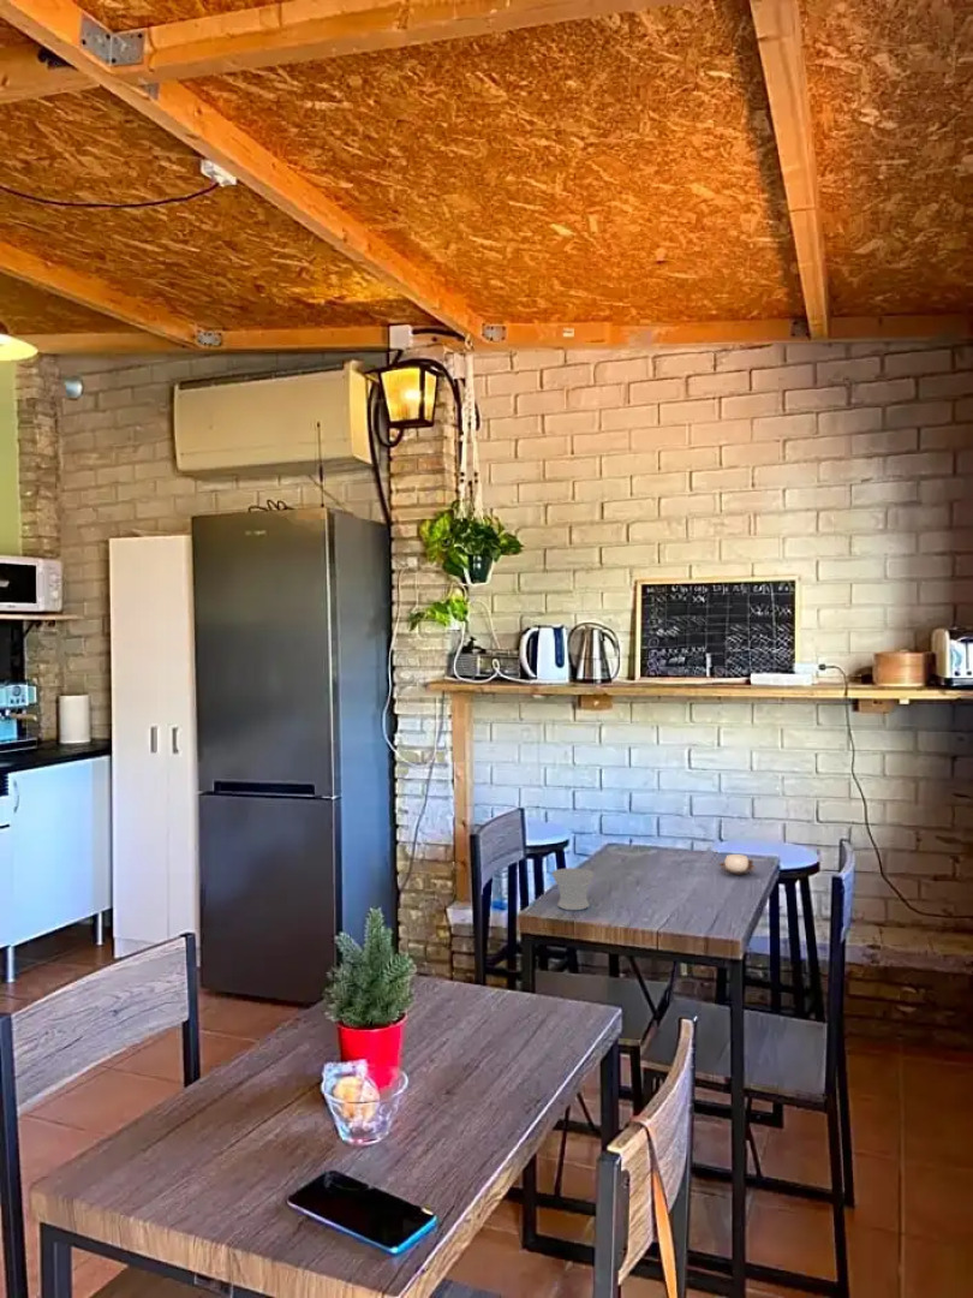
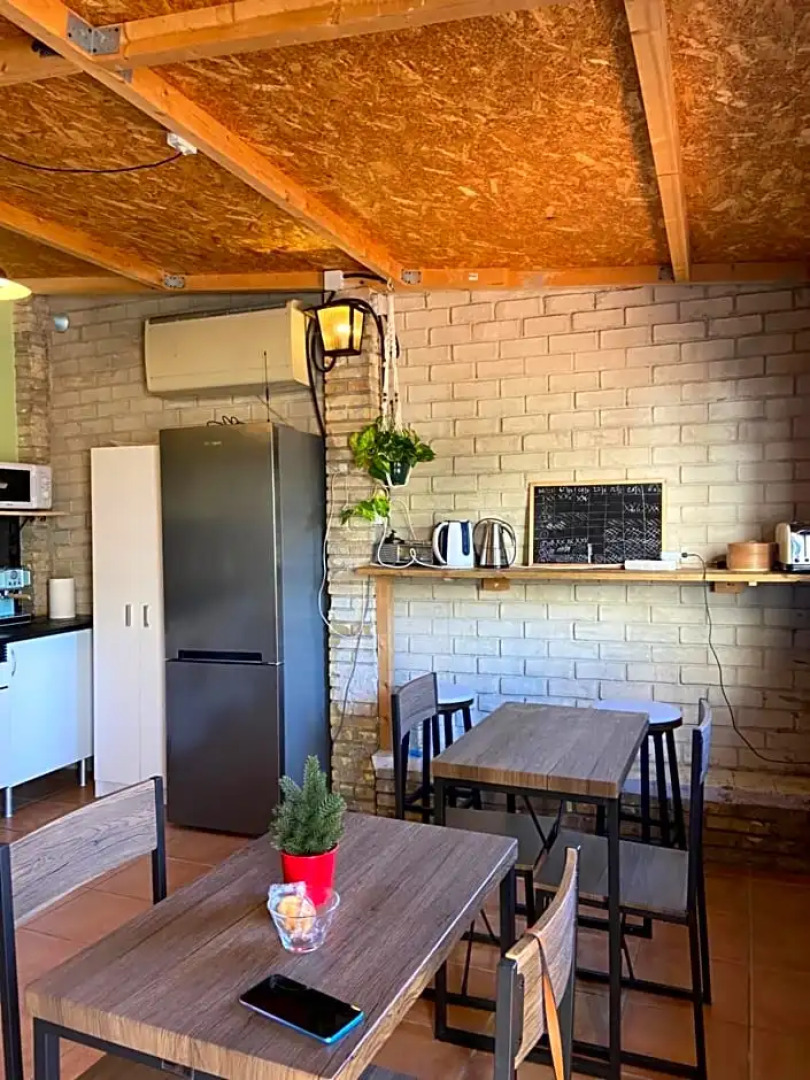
- cup (573, 889)
- cup (736, 864)
